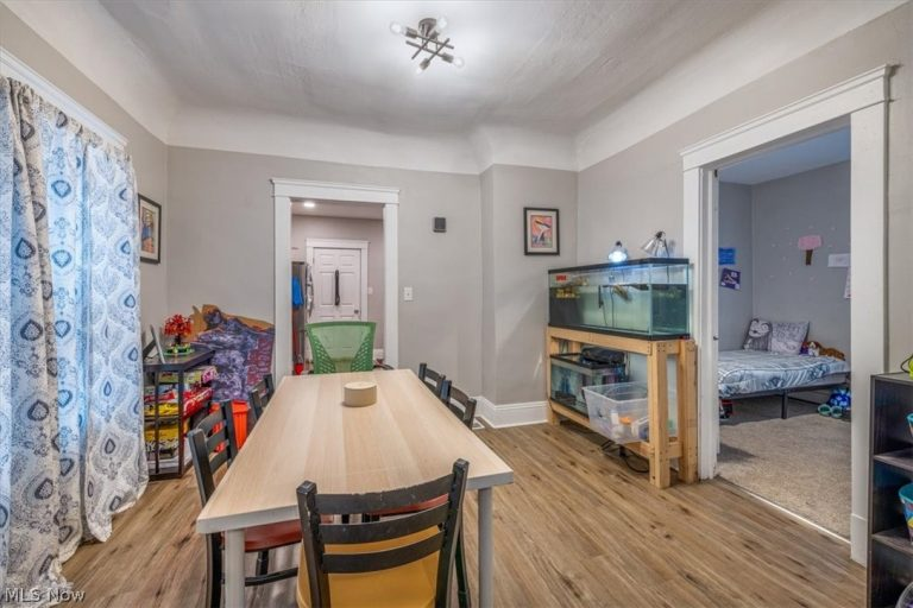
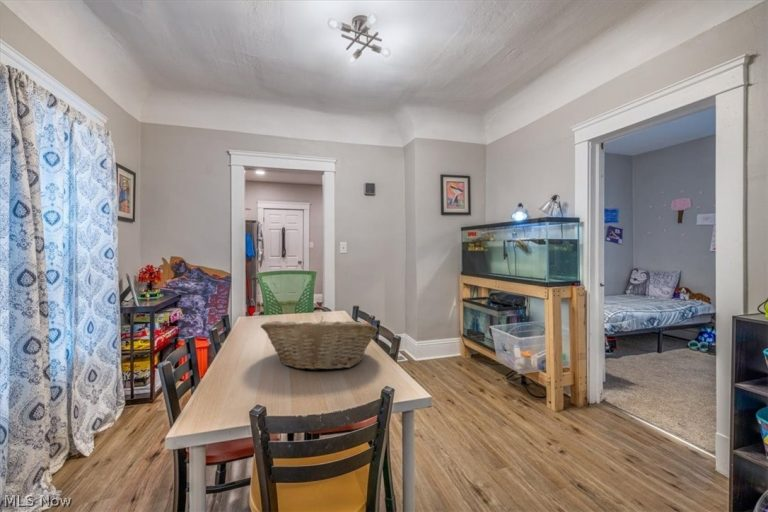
+ fruit basket (320, 337)
